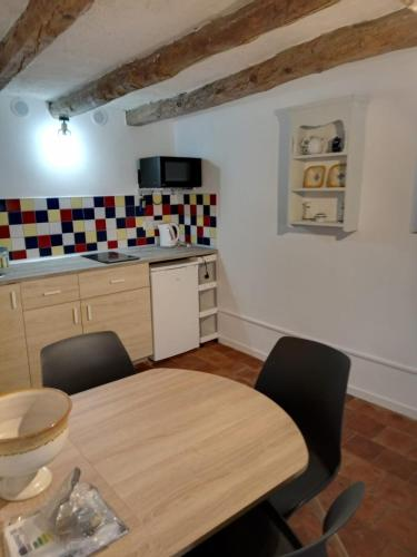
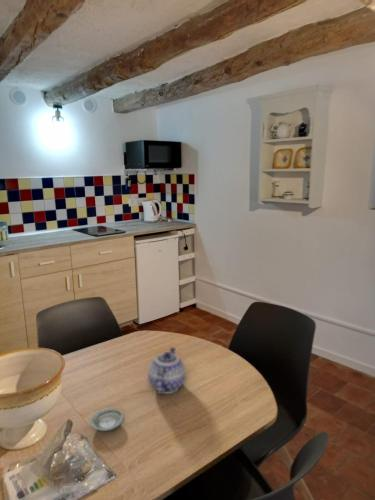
+ teapot (167, 369)
+ saucer (107, 421)
